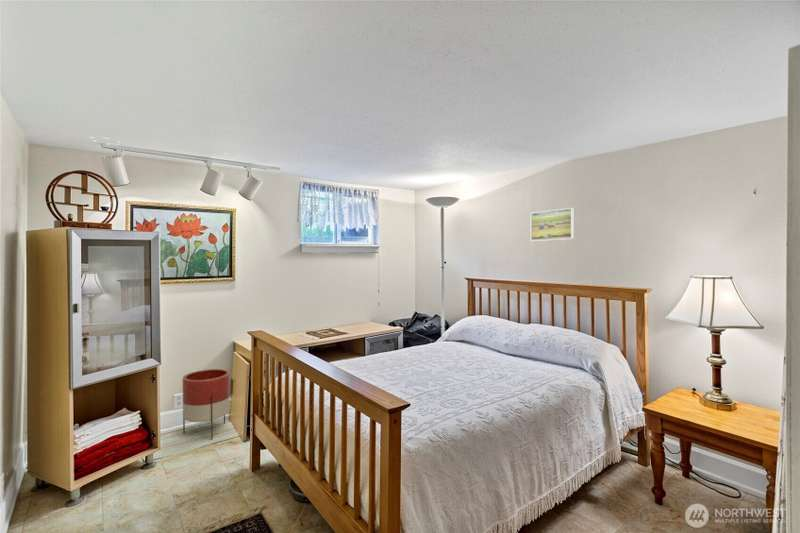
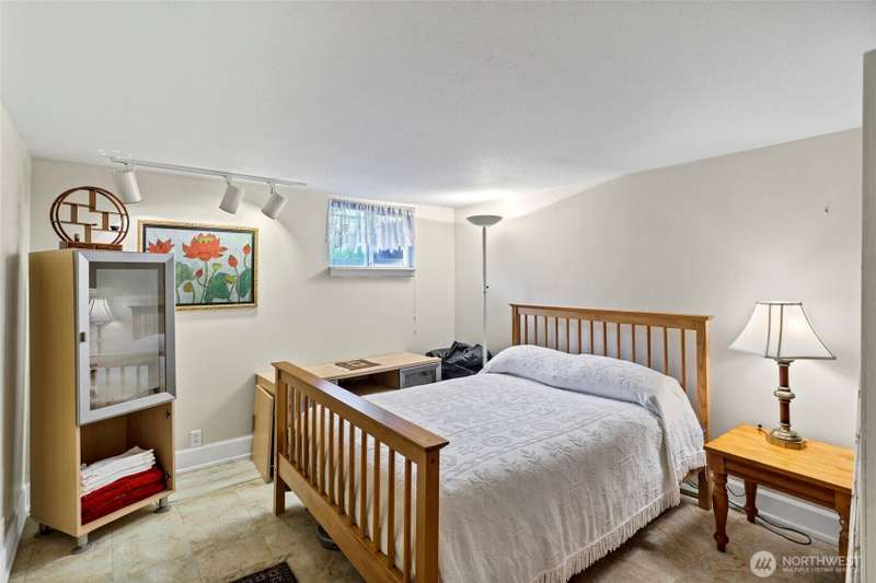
- planter (206, 403)
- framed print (551, 225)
